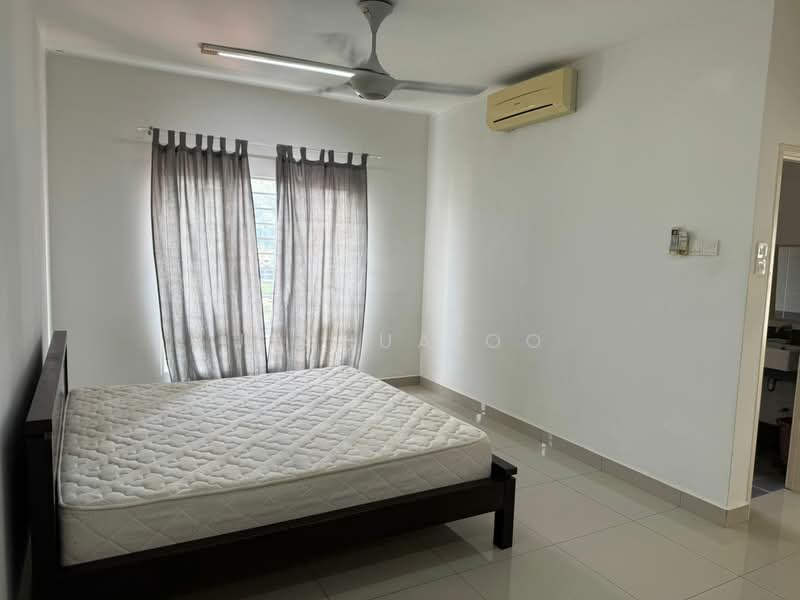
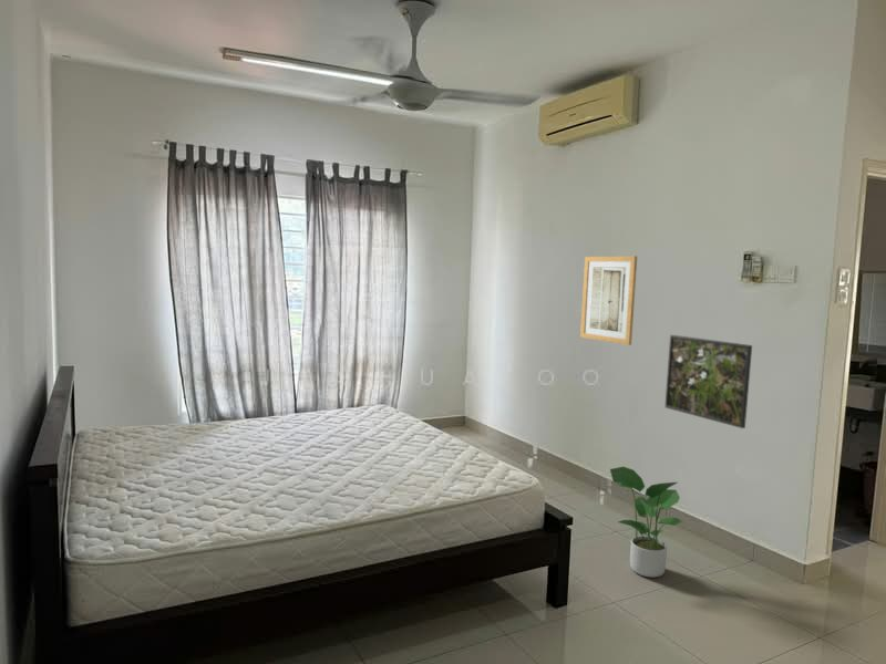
+ wall art (607, 299)
+ potted plant (650, 519)
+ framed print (704, 378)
